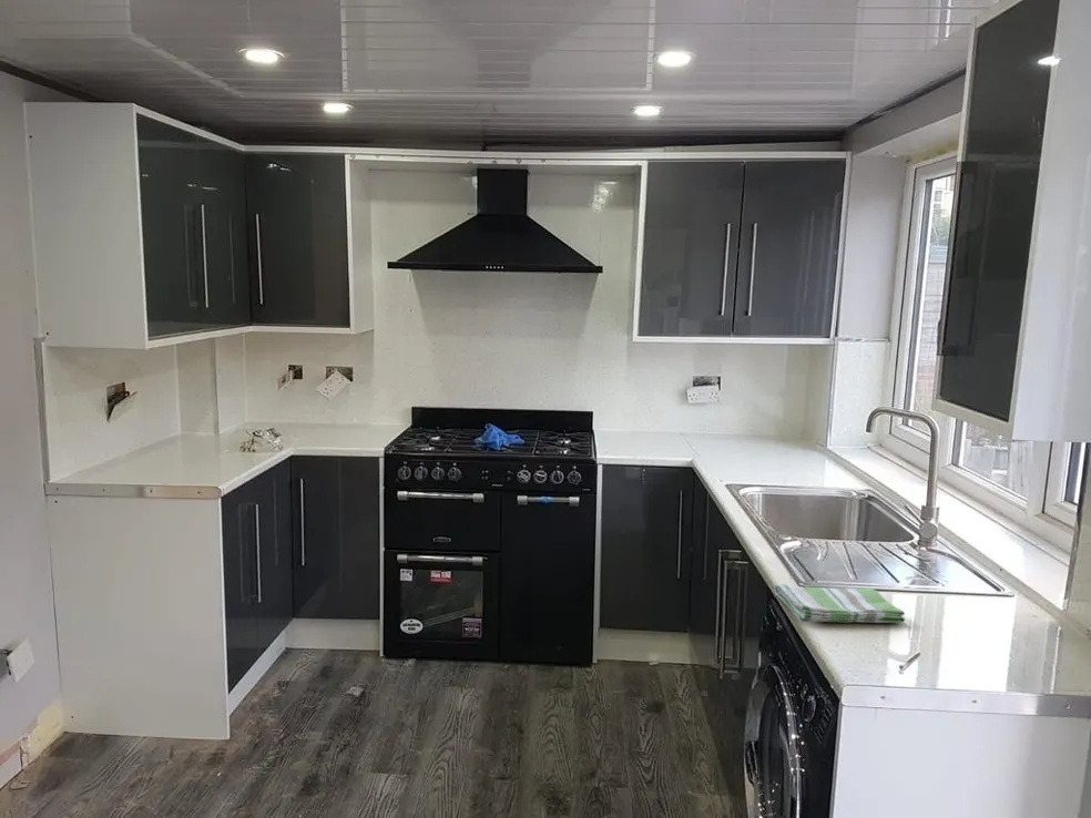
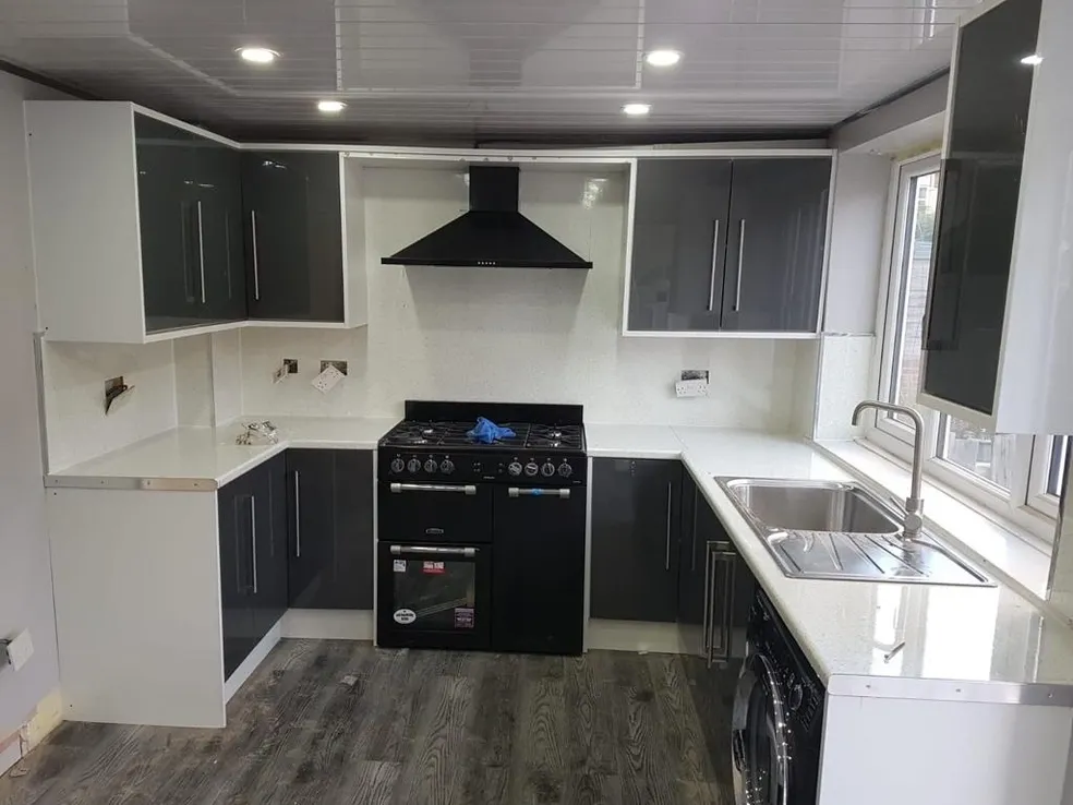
- dish towel (837, 600)
